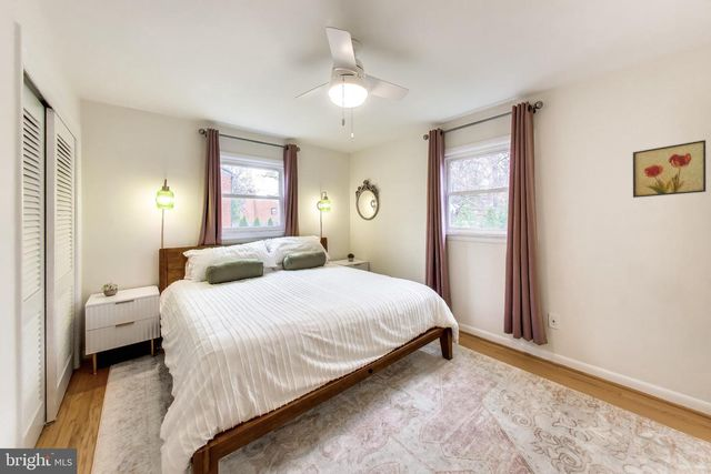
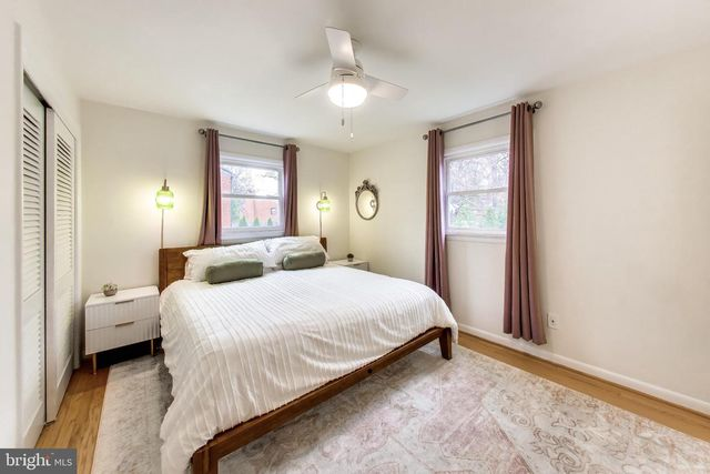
- wall art (667, 170)
